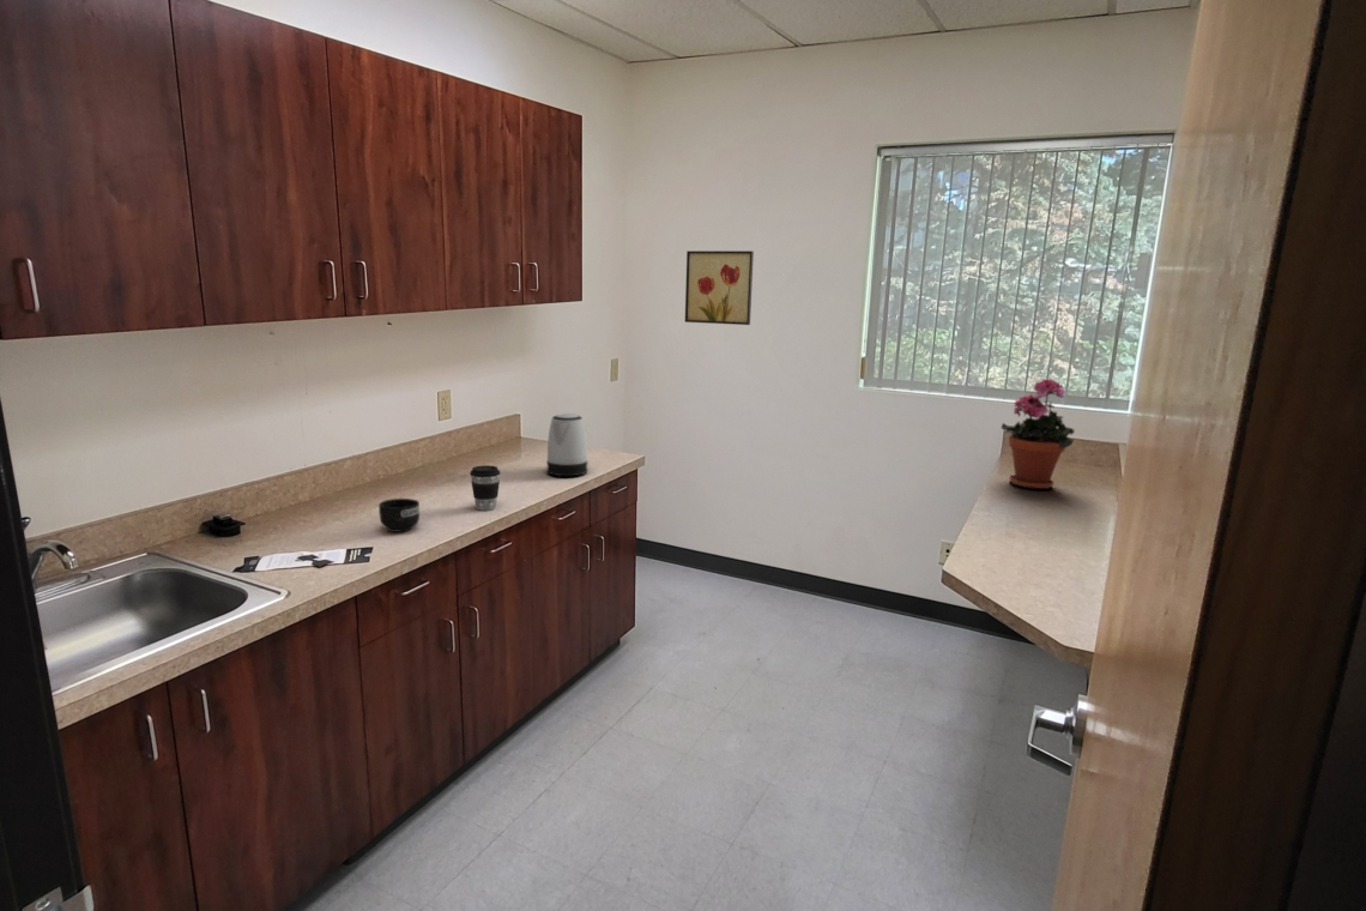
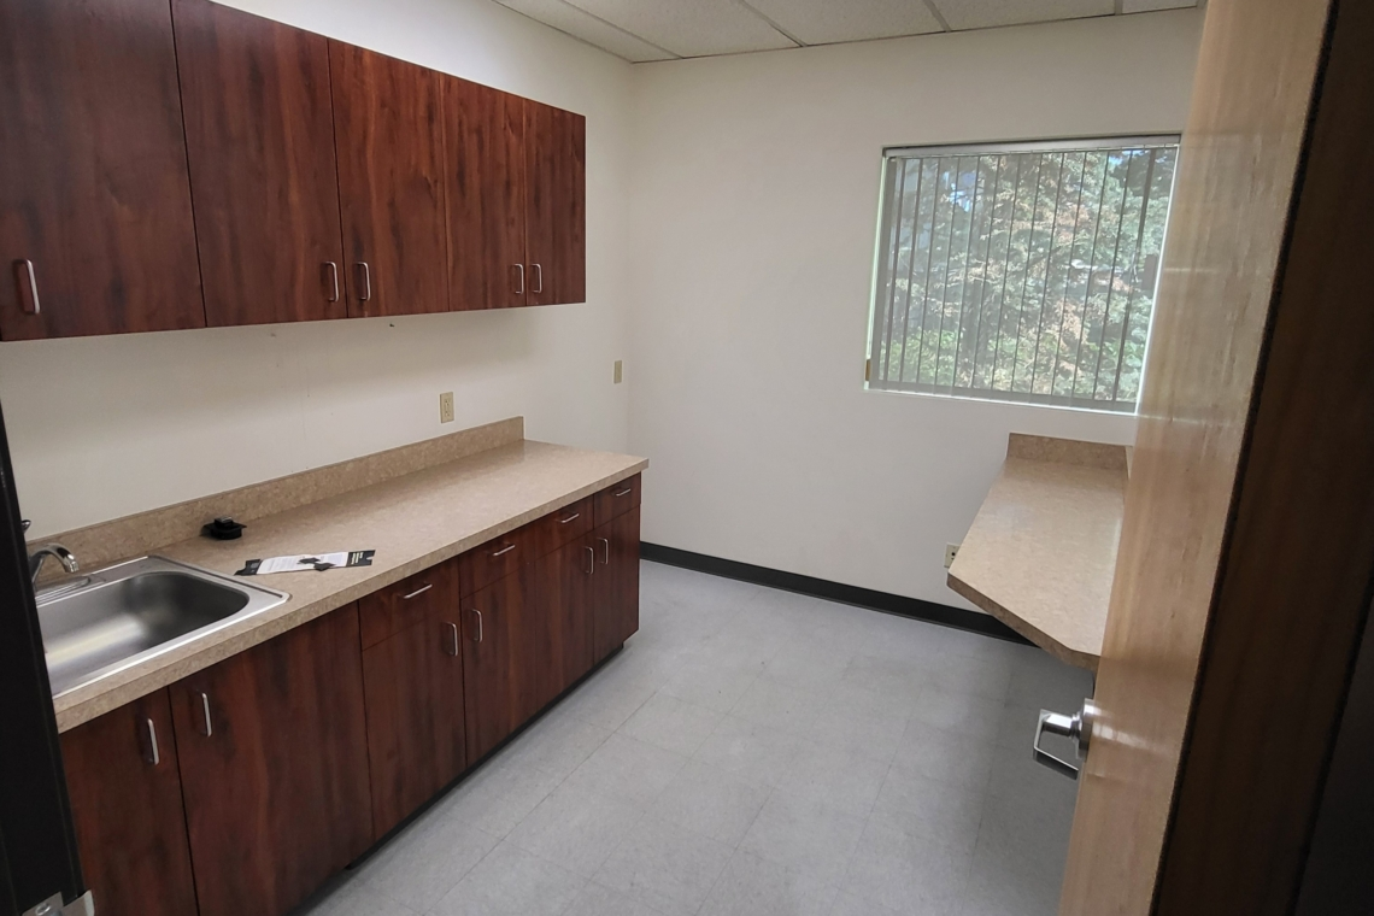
- potted plant (1036, 432)
- mug (404, 513)
- wall art (719, 288)
- kettle (569, 442)
- coffee cup (485, 488)
